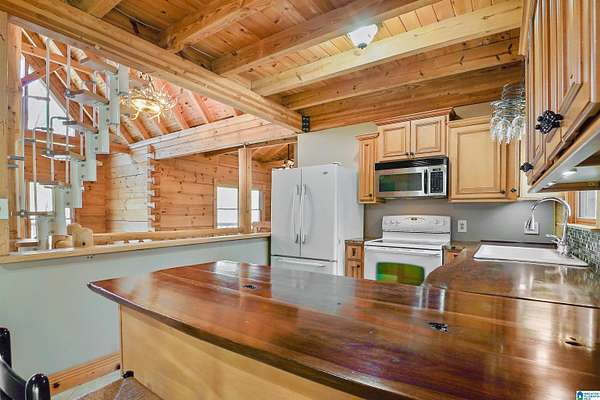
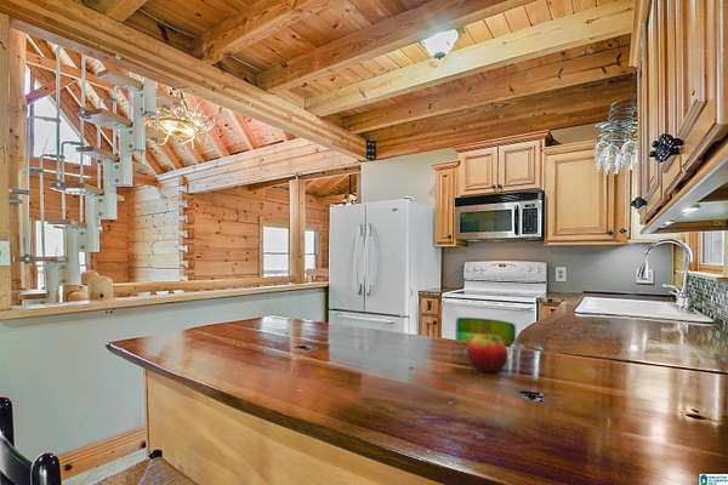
+ fruit (487, 350)
